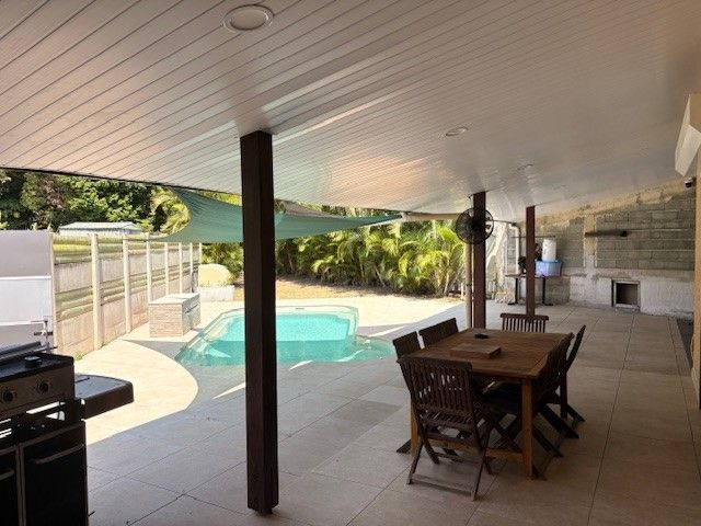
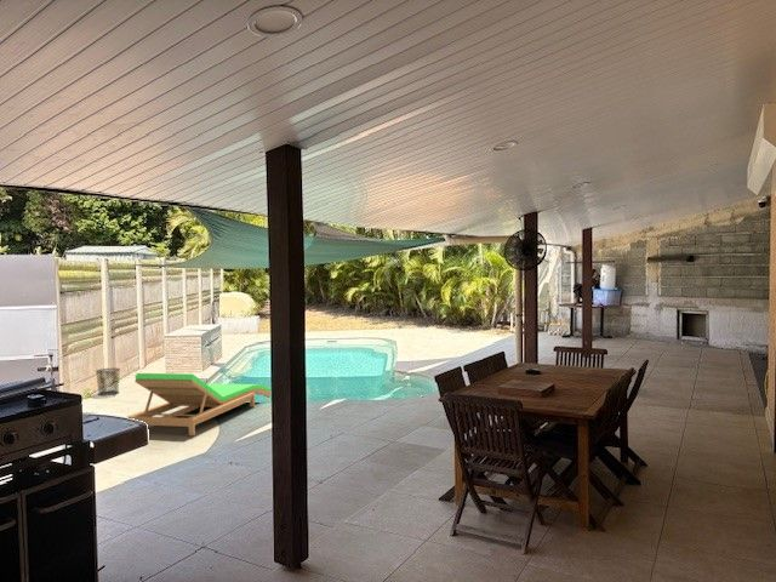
+ waste bin (108, 381)
+ lounge chair (207, 387)
